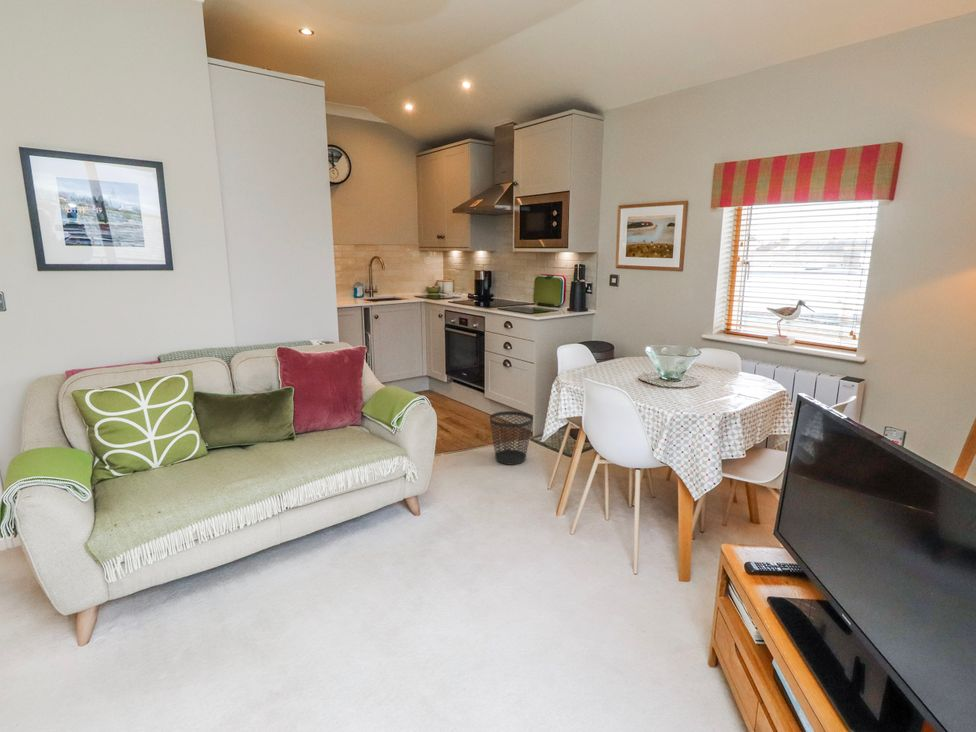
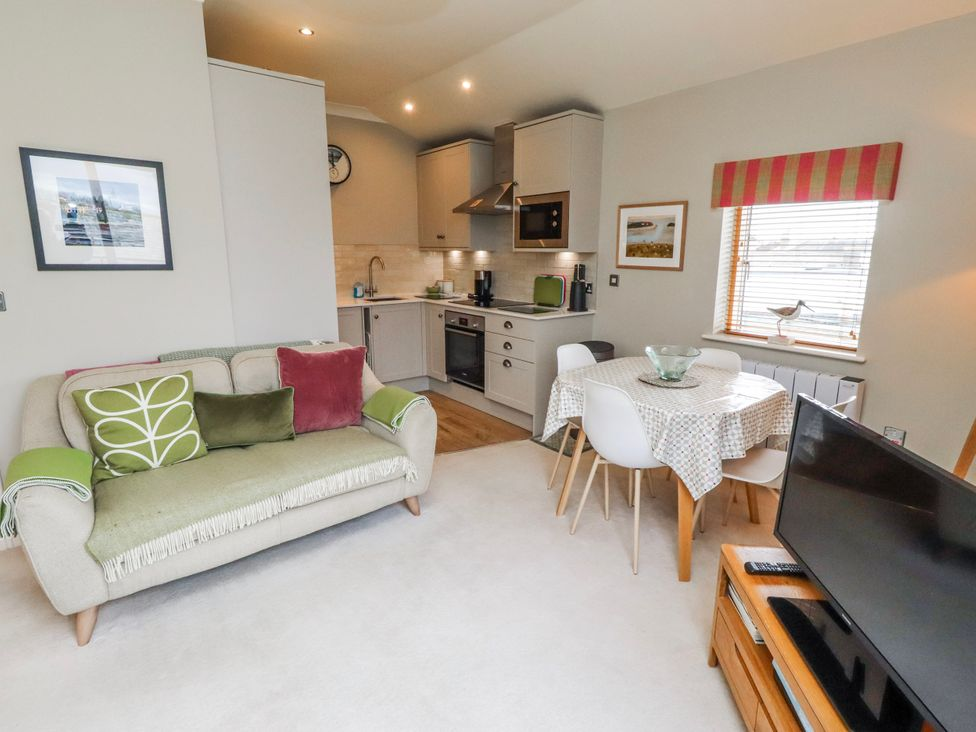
- wastebasket (510, 438)
